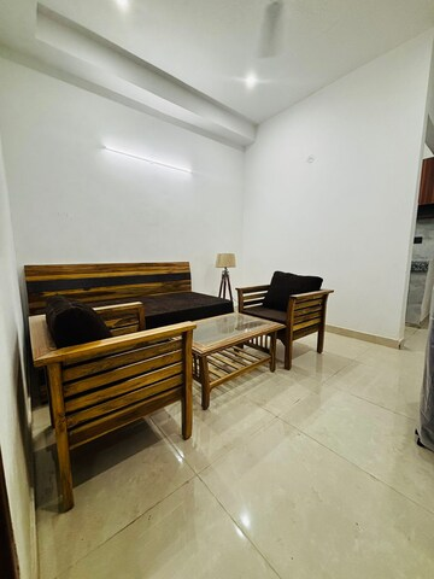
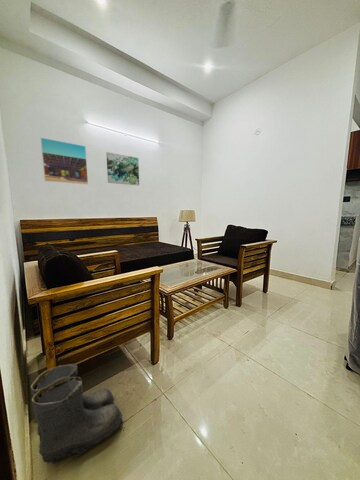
+ wall art (123, 169)
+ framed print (65, 162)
+ boots (80, 401)
